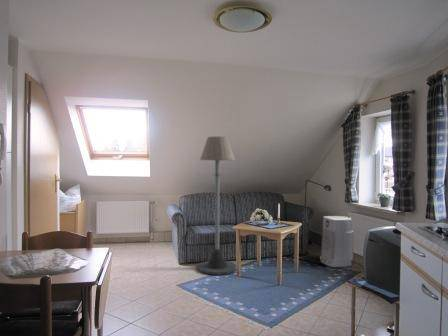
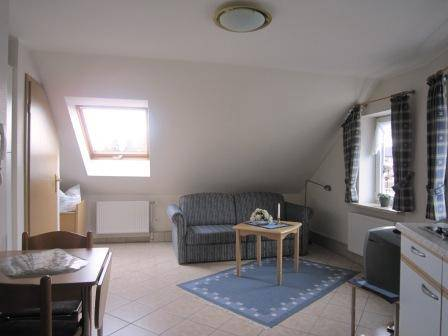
- air purifier (337, 240)
- floor lamp (217, 202)
